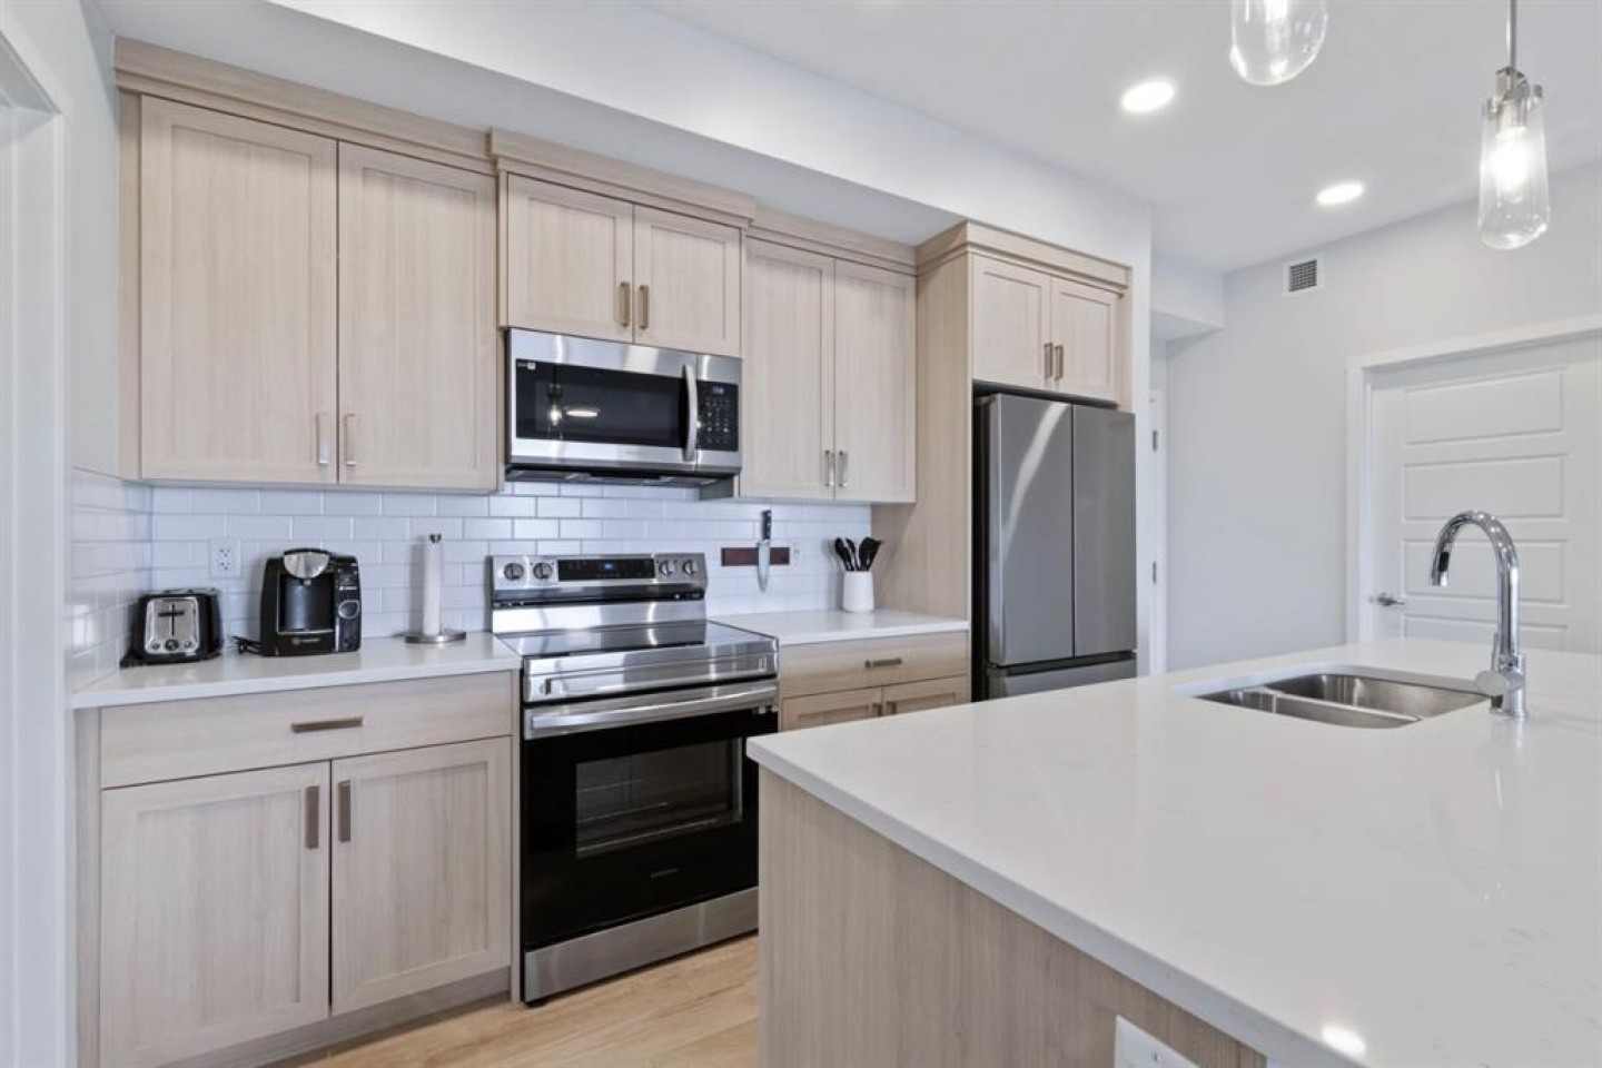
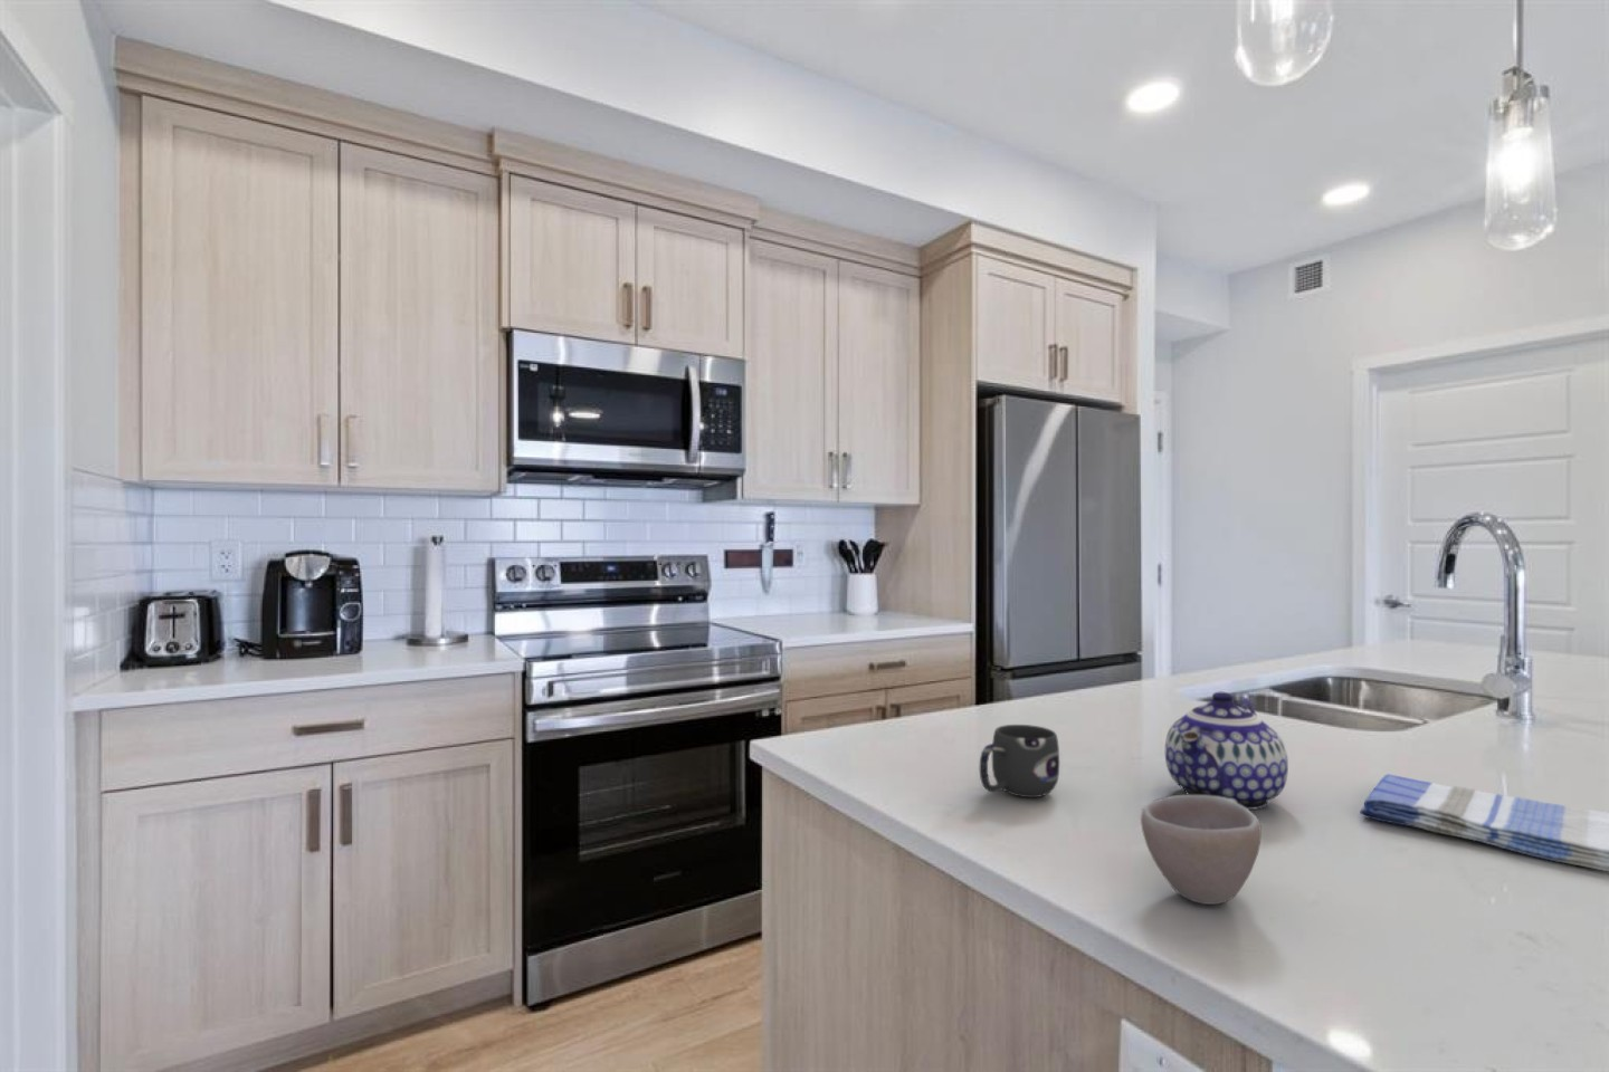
+ cup (1204, 846)
+ mug (1014, 763)
+ dish towel (1501, 814)
+ teapot (1225, 744)
